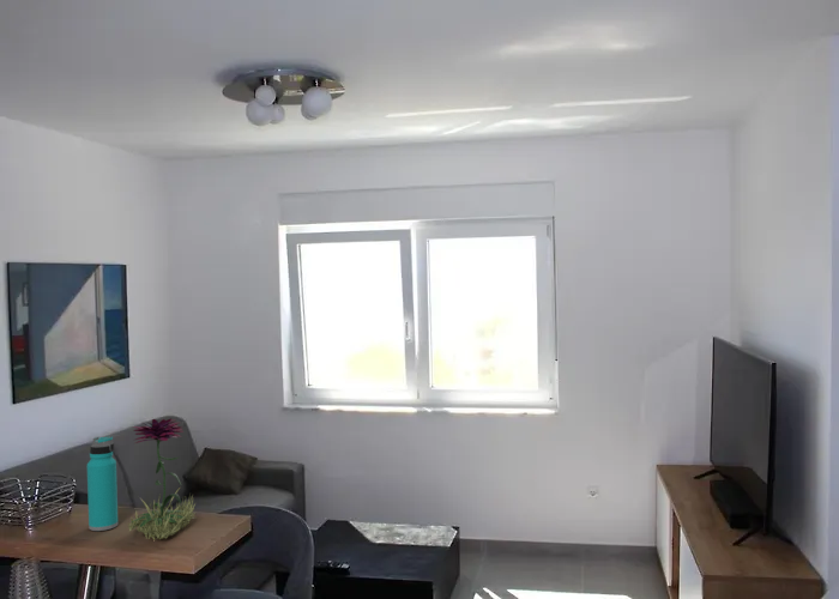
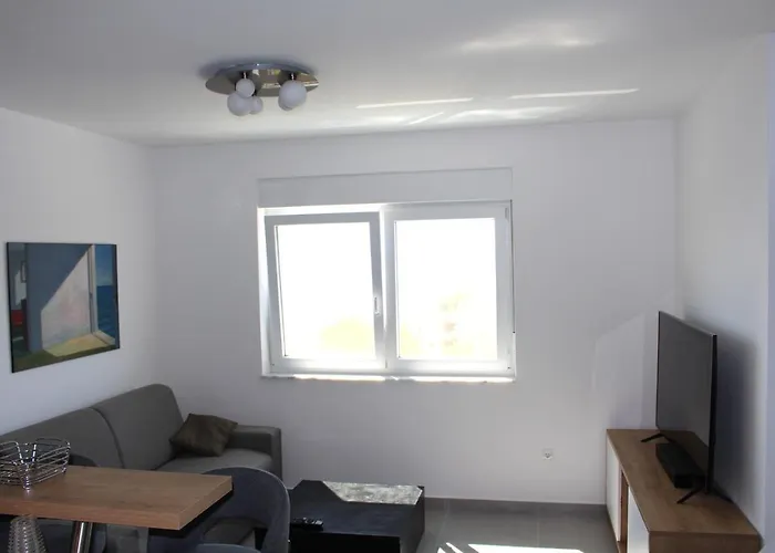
- water bottle (102, 482)
- flower (157, 472)
